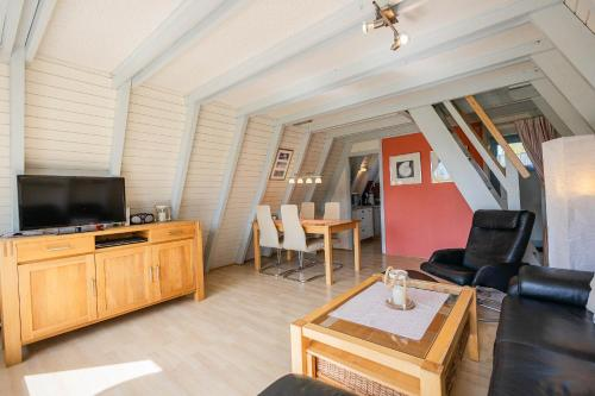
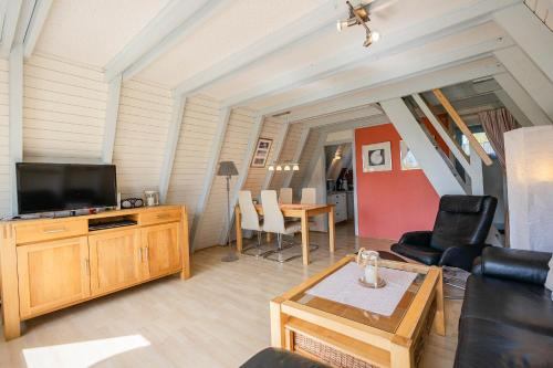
+ floor lamp (228, 210)
